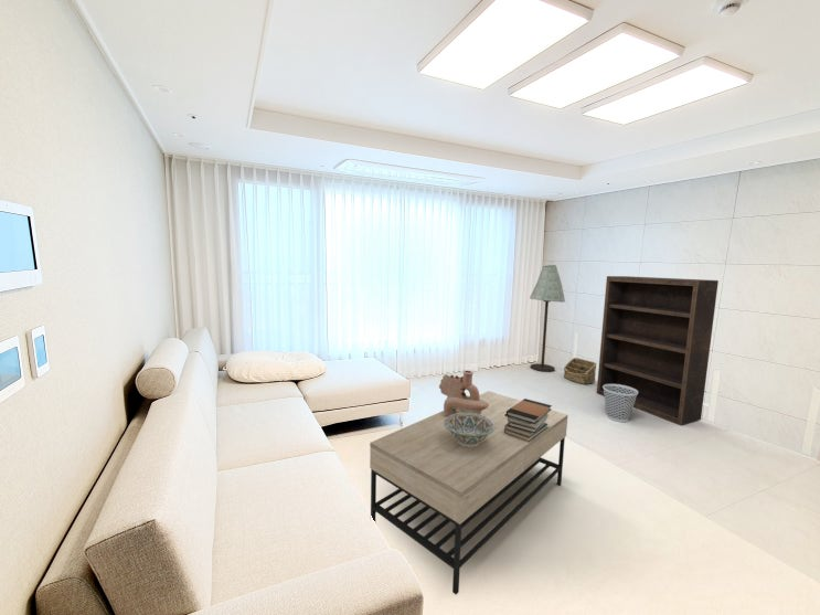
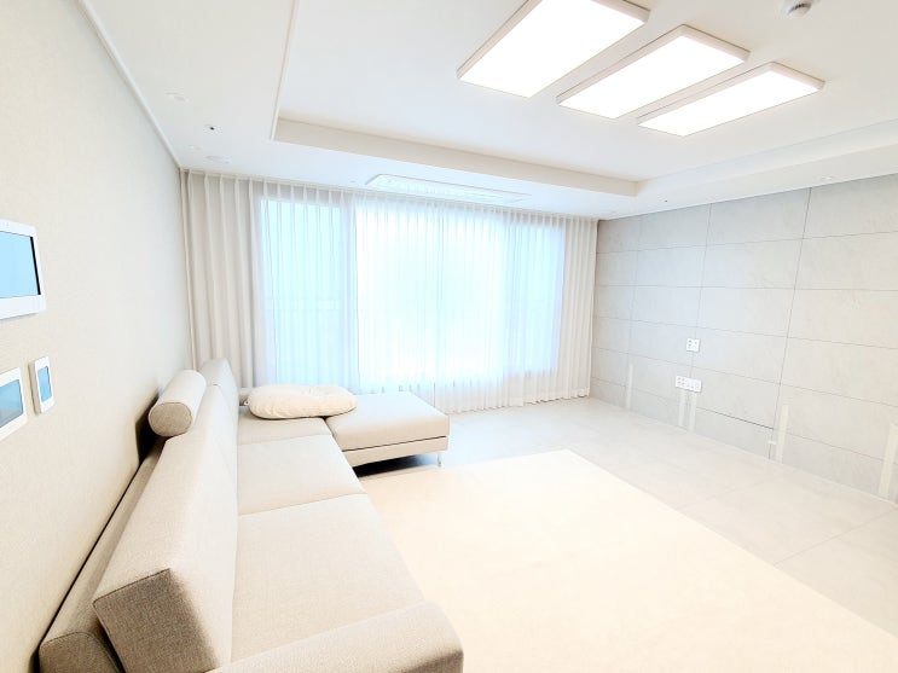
- floor lamp (545, 317)
- book stack (528, 418)
- decorative bowl (468, 432)
- decorative vase (462, 393)
- bookshelf (650, 342)
- wastebasket (618, 403)
- coffee table (477, 466)
- basket (578, 370)
